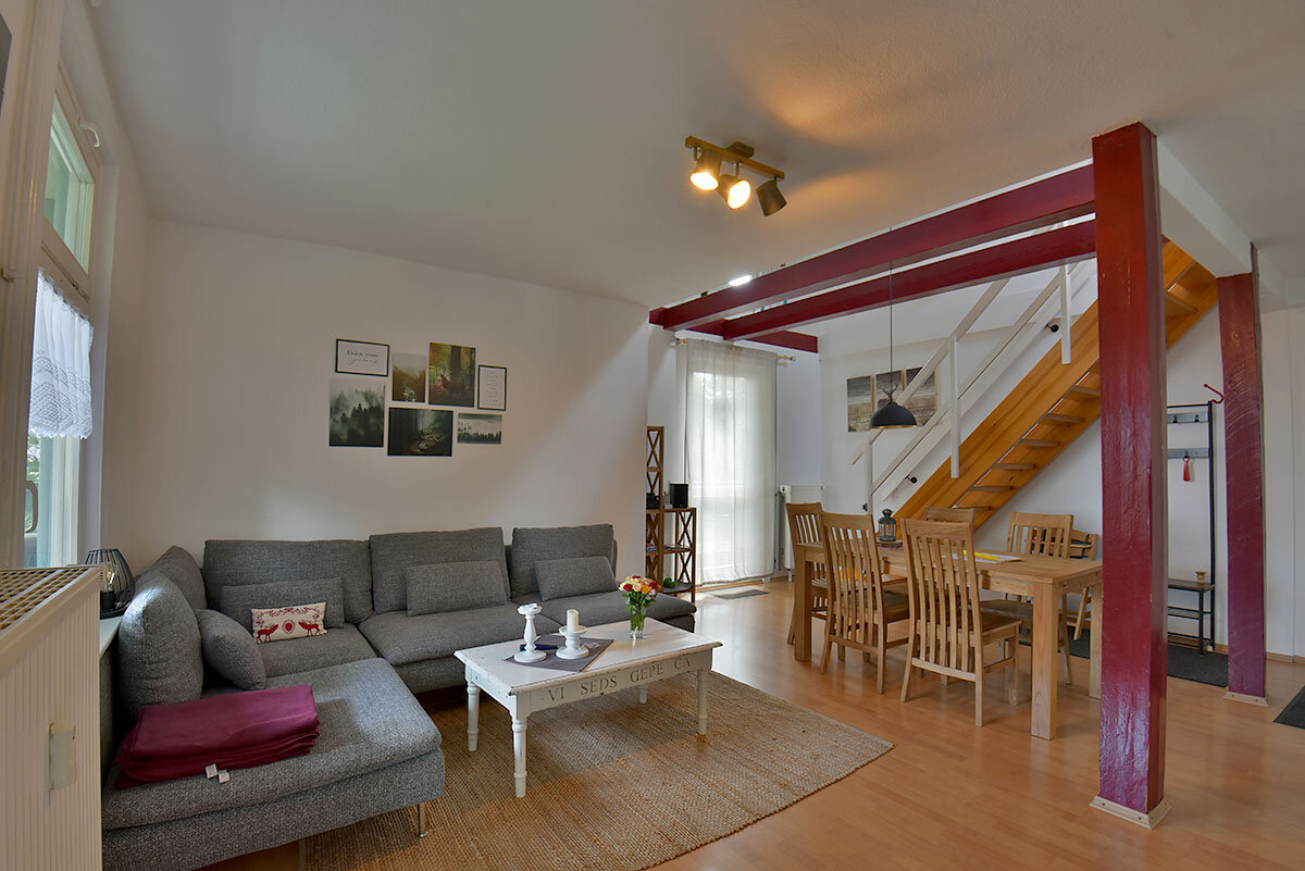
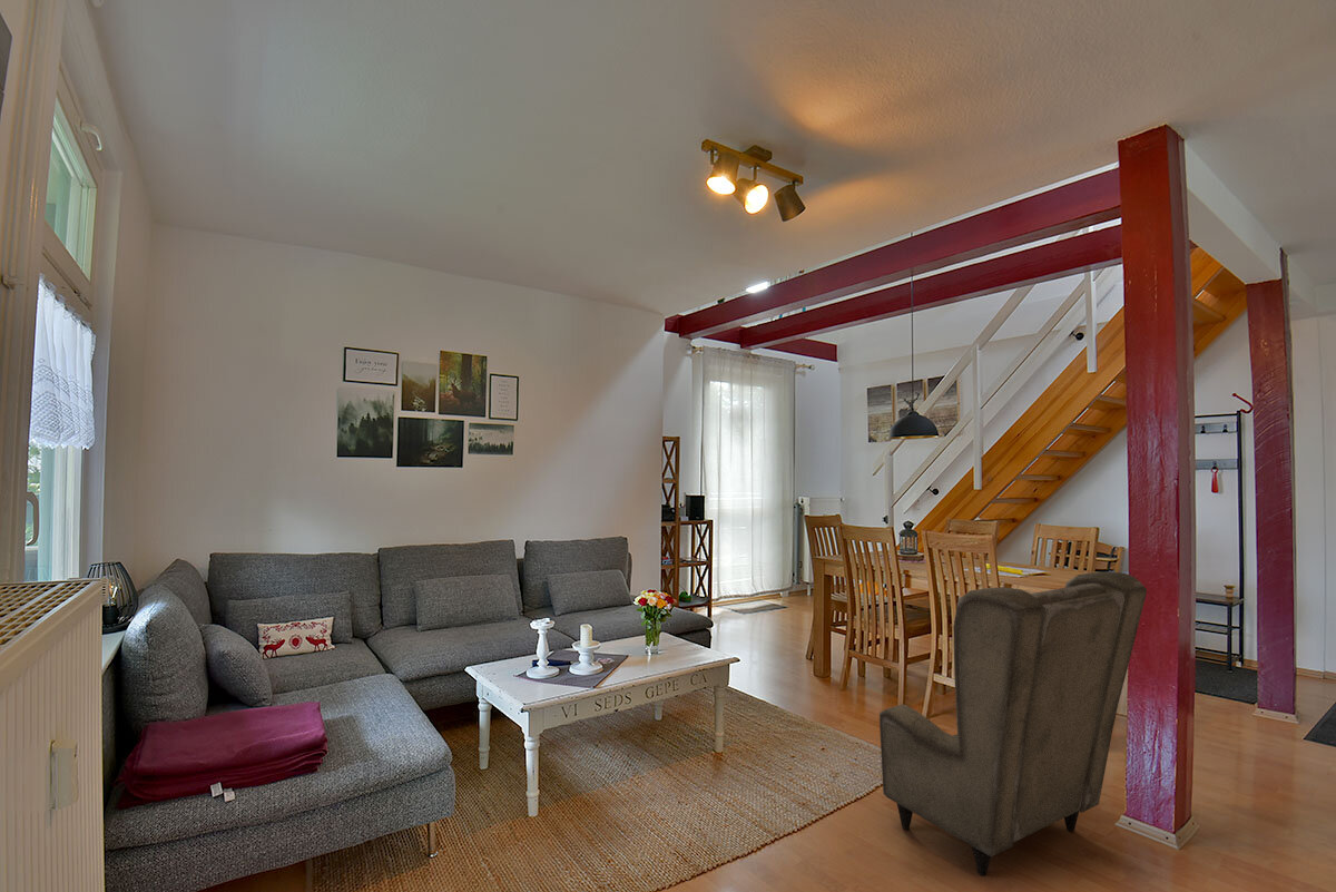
+ armchair (1004, 704)
